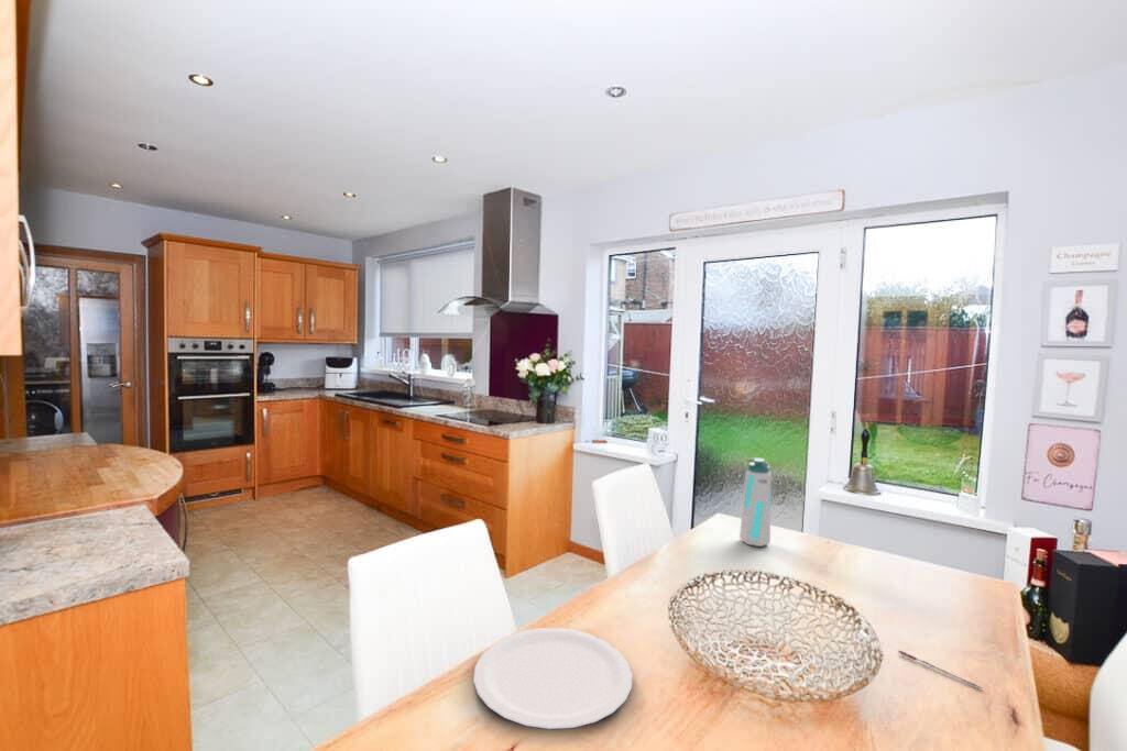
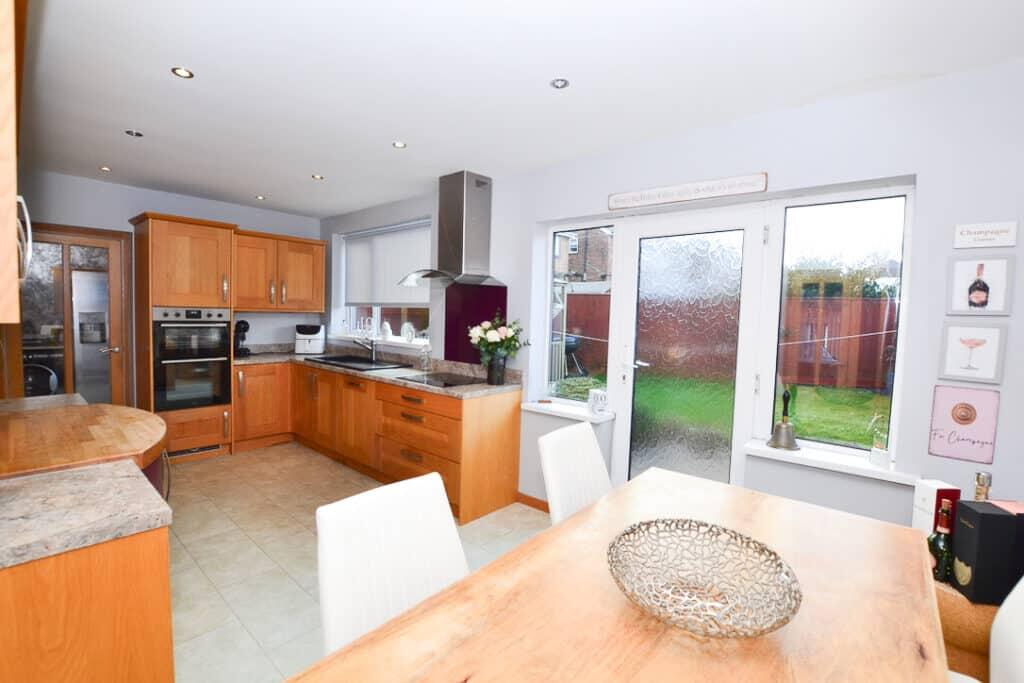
- plate (552, 673)
- pen (938, 669)
- water bottle (756, 500)
